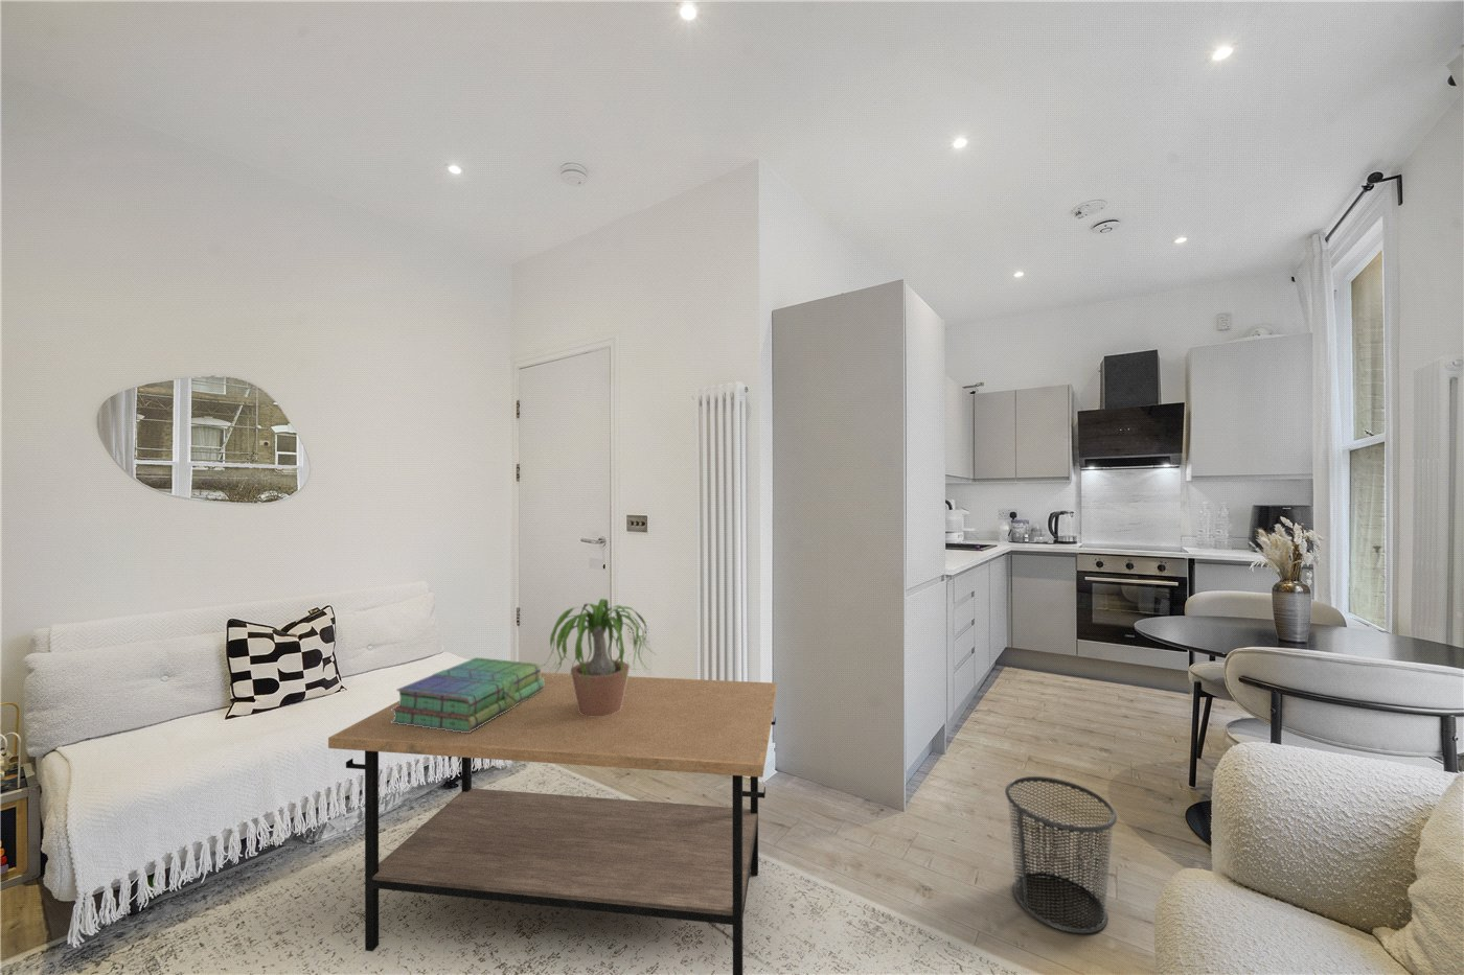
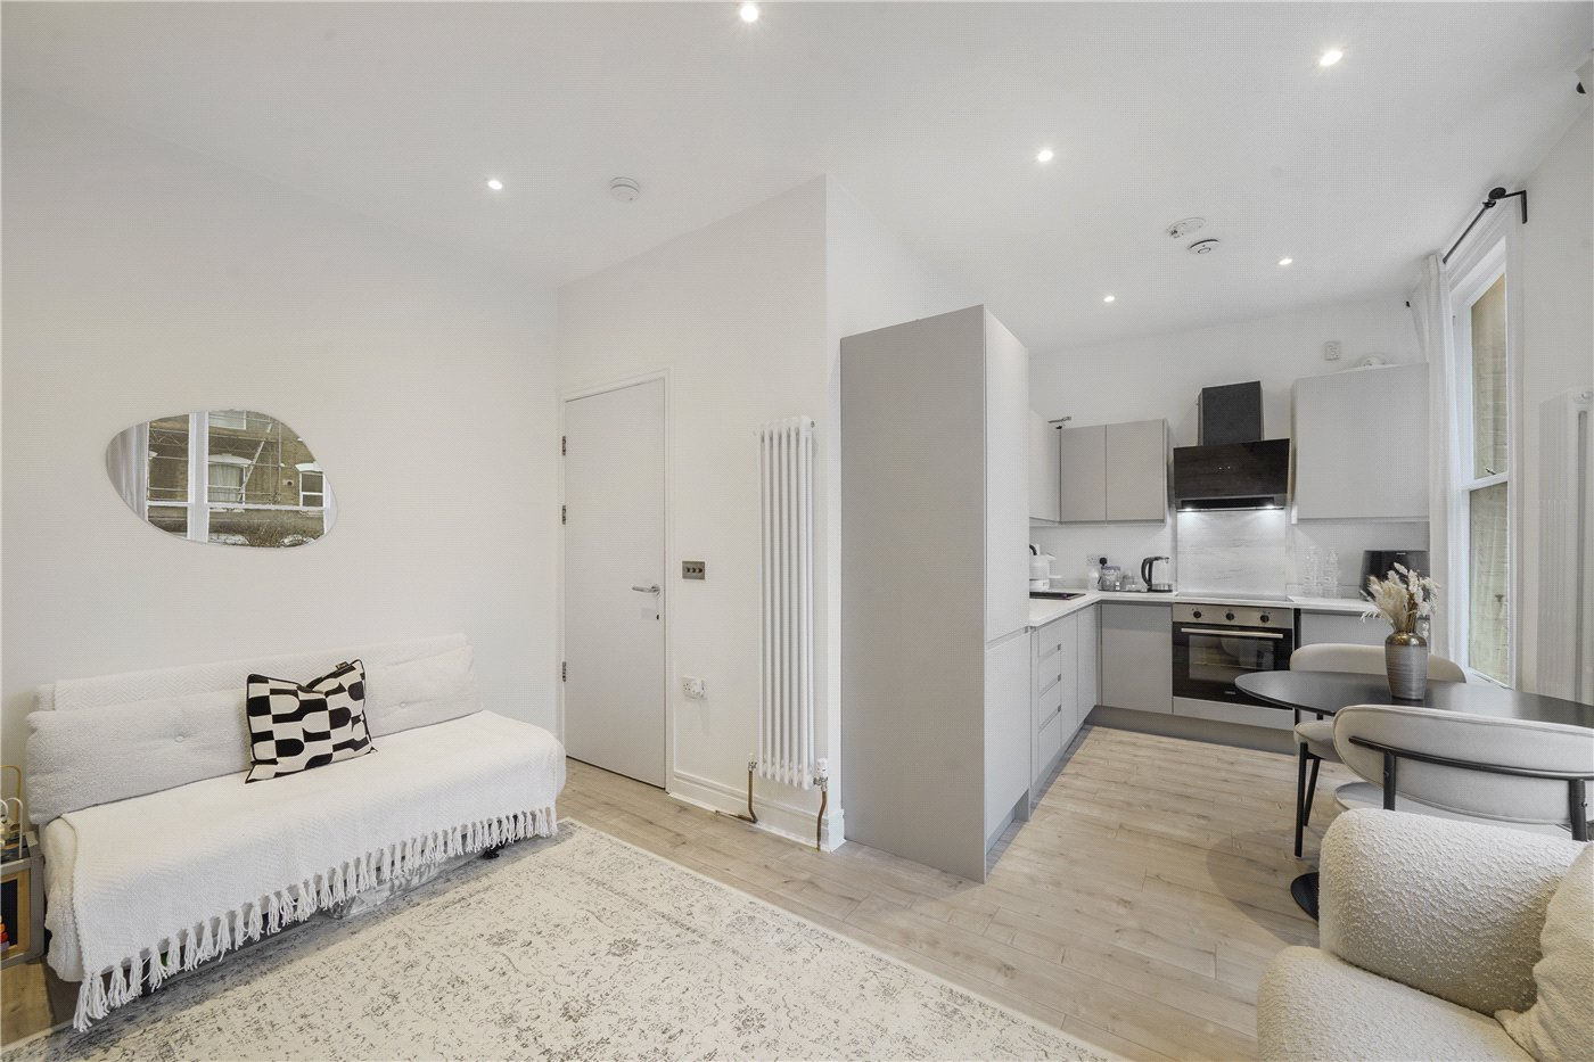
- potted plant (603, 658)
- stack of books (472, 690)
- coffee table (579, 806)
- waste bin (1058, 851)
